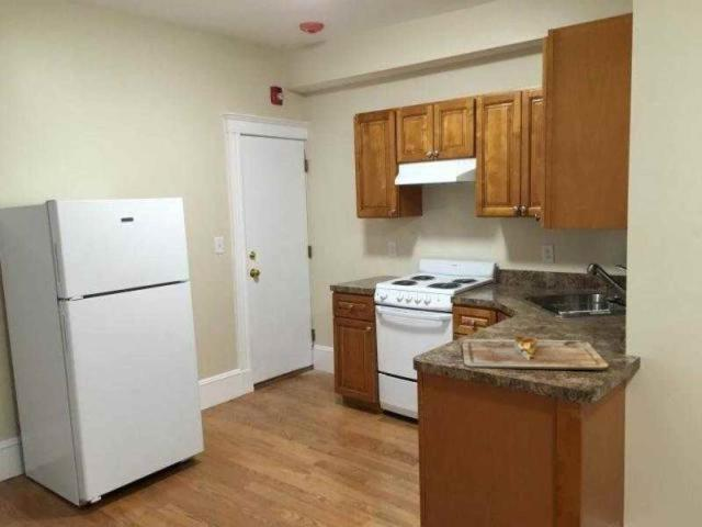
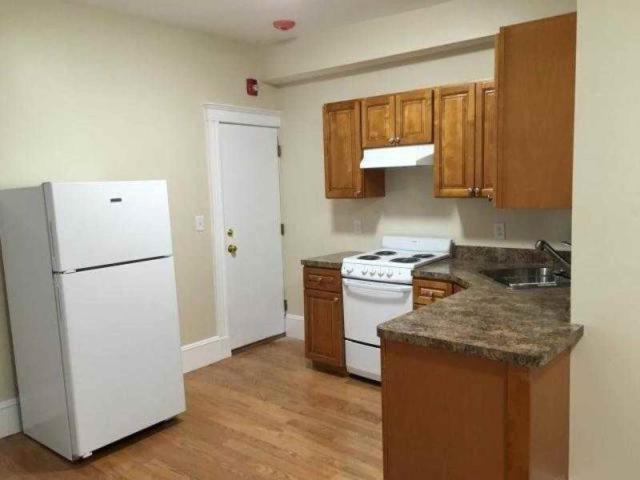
- cutting board (529, 348)
